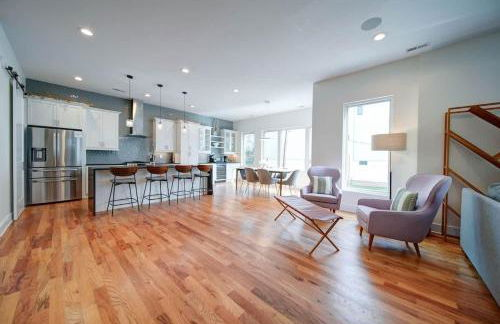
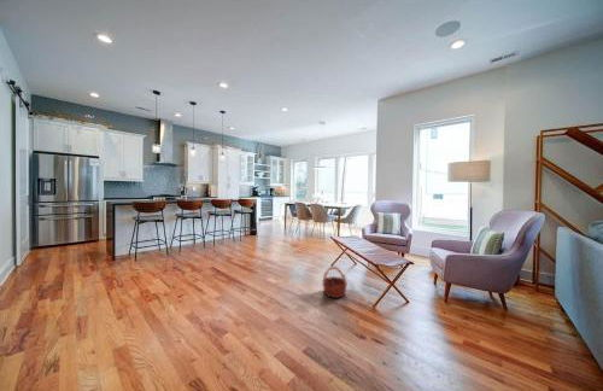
+ basket (334, 280)
